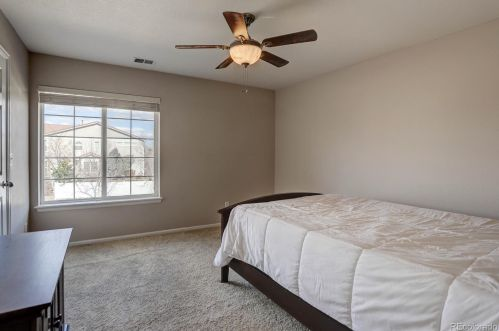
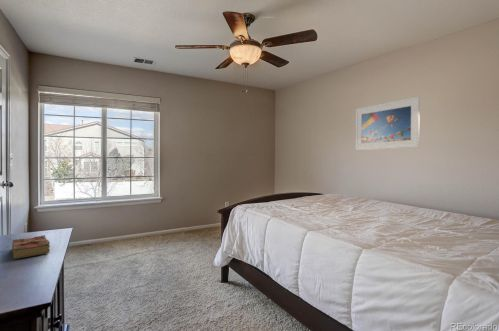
+ book (31, 245)
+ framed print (384, 126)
